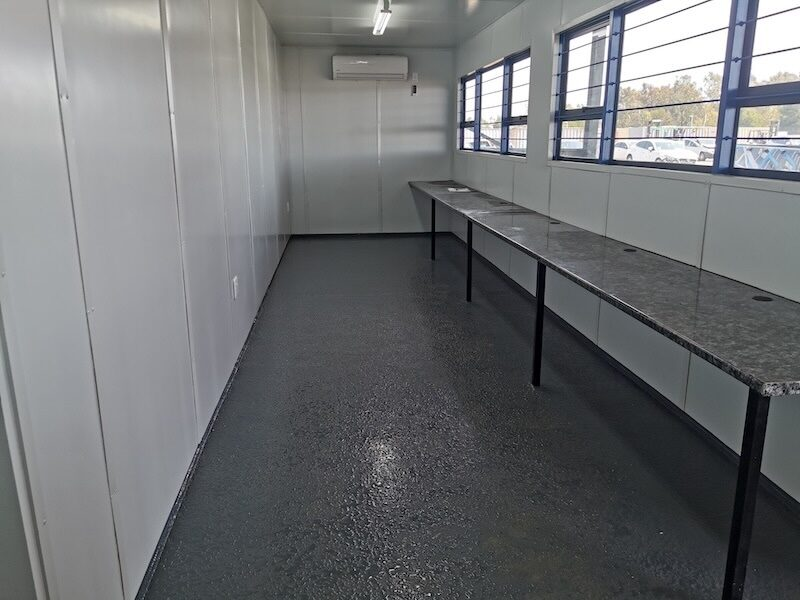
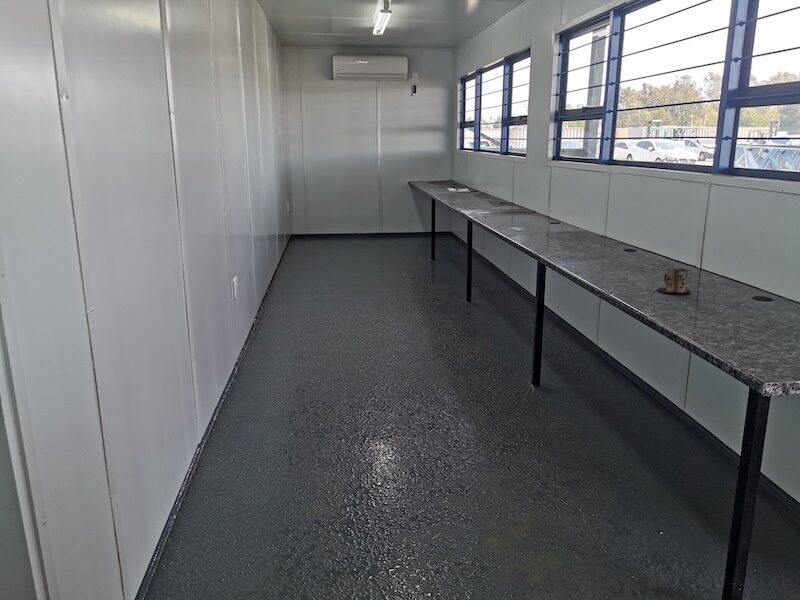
+ mug (674, 279)
